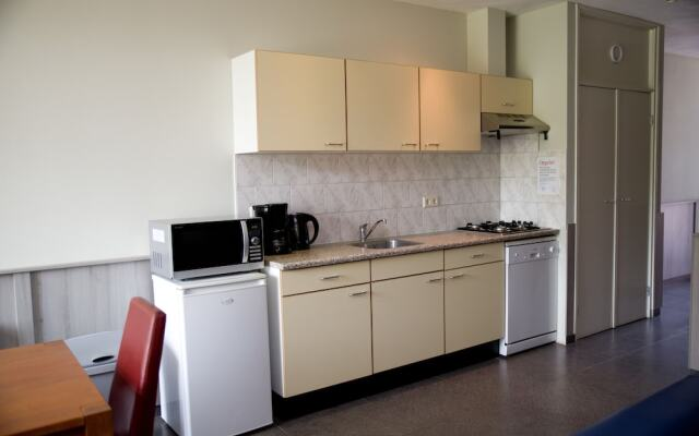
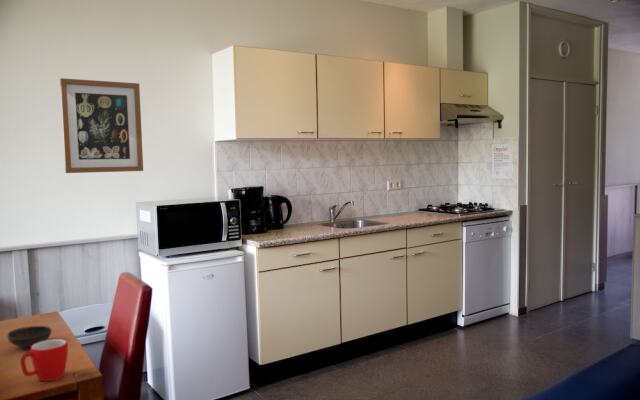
+ bowl (30, 338)
+ mug (44, 362)
+ wall art (103, 126)
